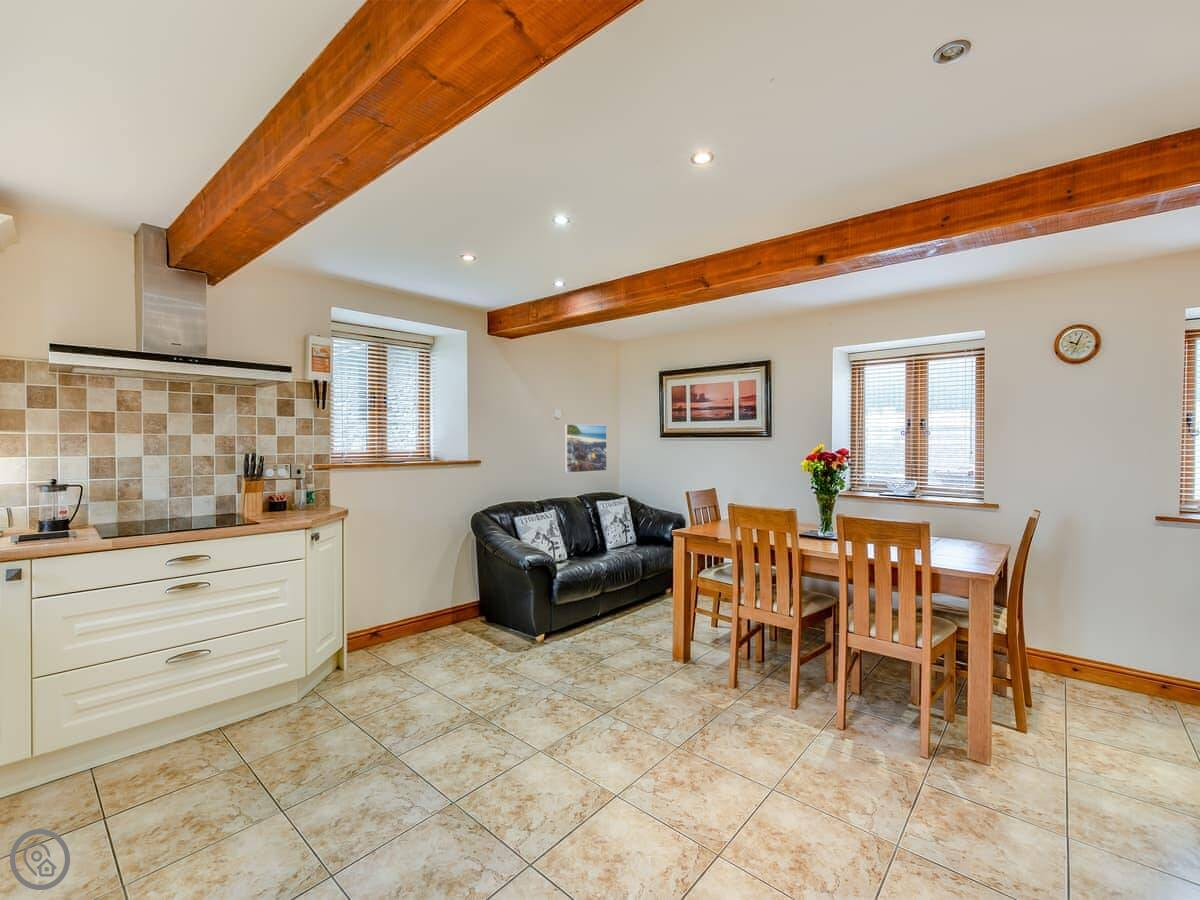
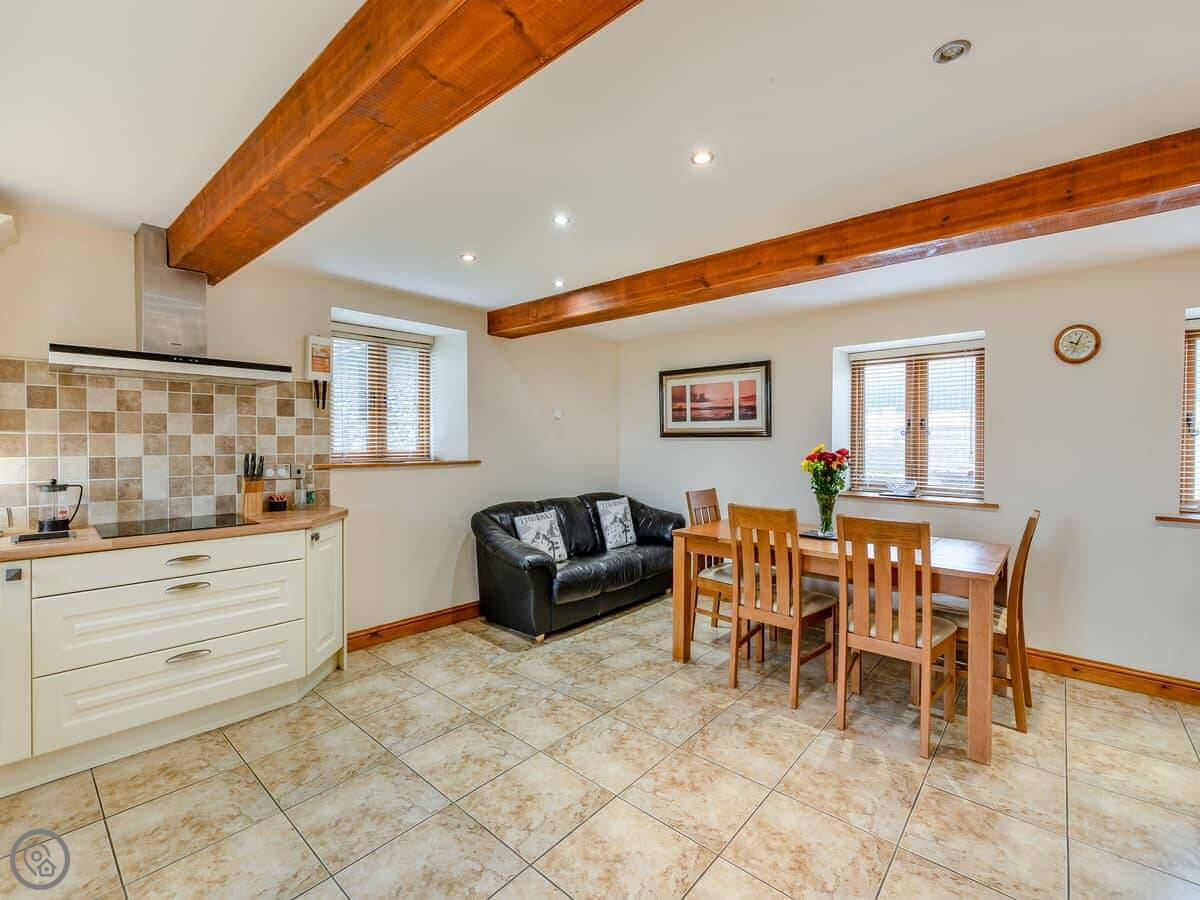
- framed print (586, 448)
